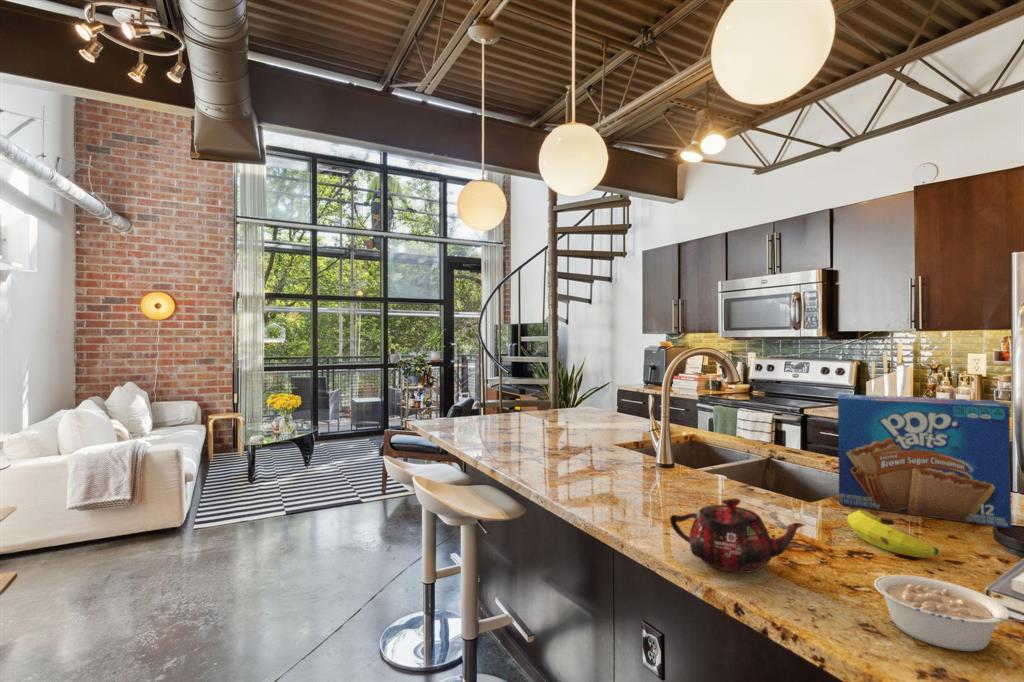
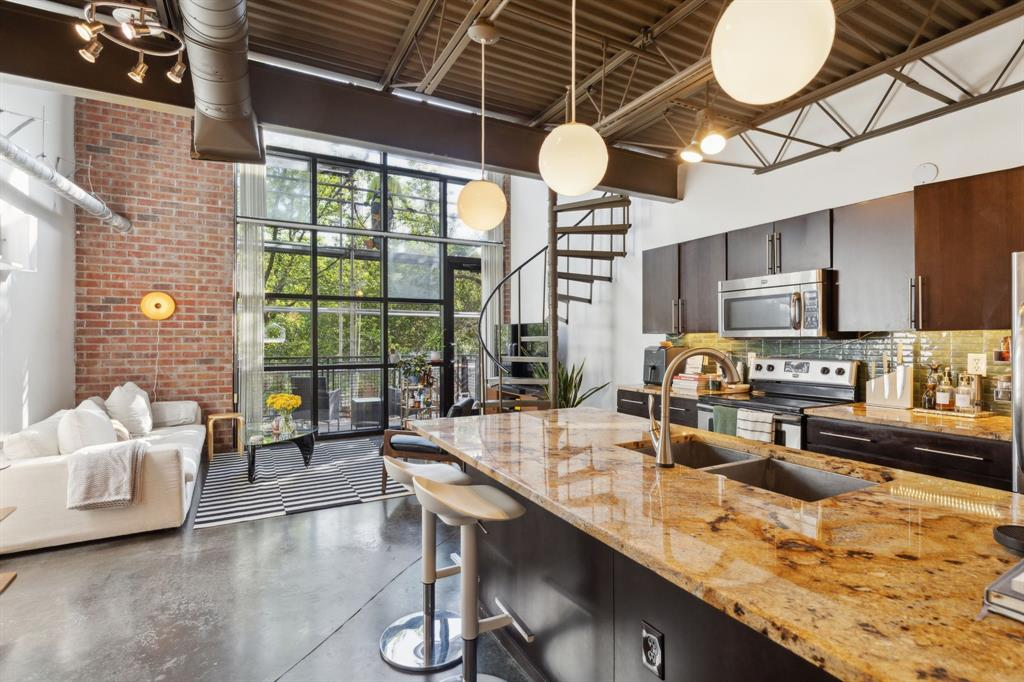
- toaster pastry box (914, 453)
- teapot (734, 530)
- banana (894, 529)
- legume (943, 611)
